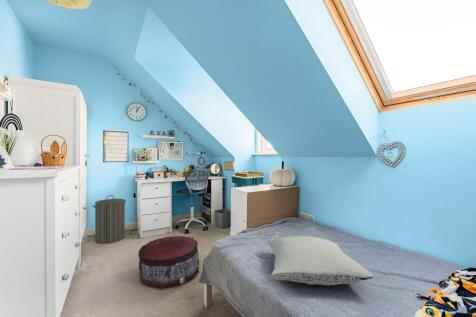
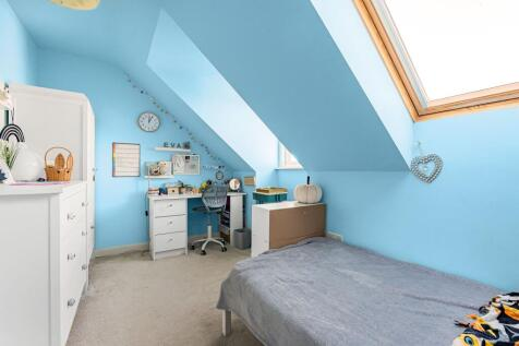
- laundry hamper (110, 216)
- pillow (309, 256)
- pouf (170, 257)
